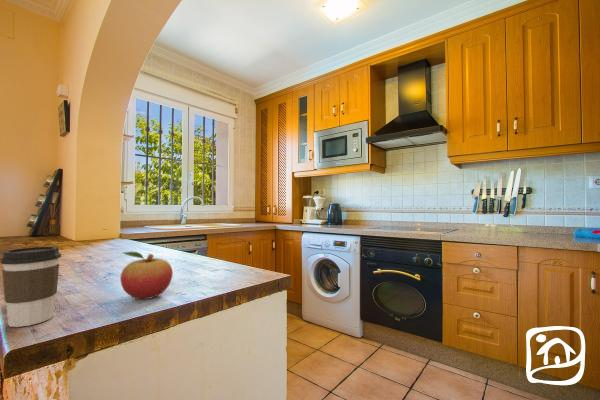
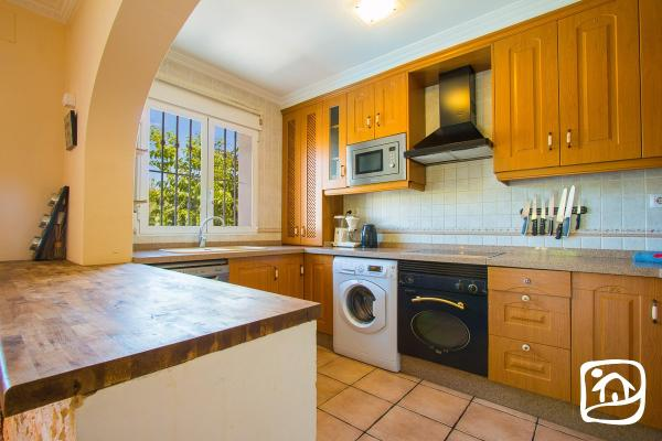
- coffee cup (31, 284)
- fruit (147, 272)
